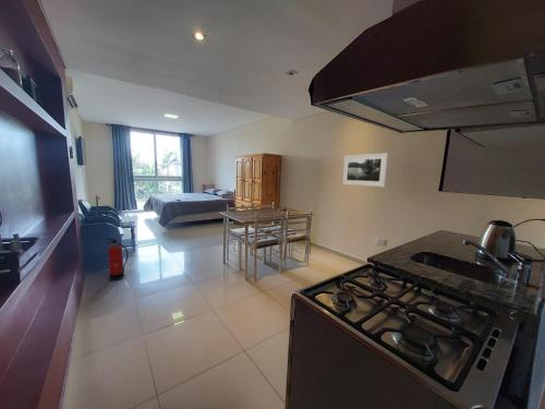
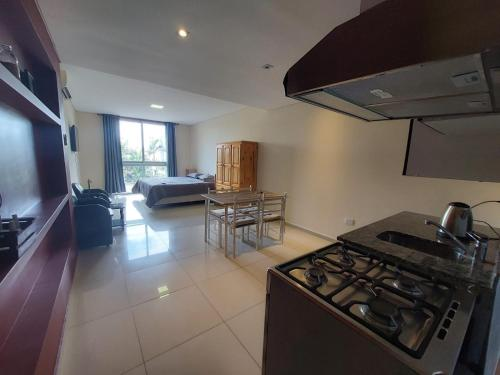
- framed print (363, 170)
- fire extinguisher (118, 258)
